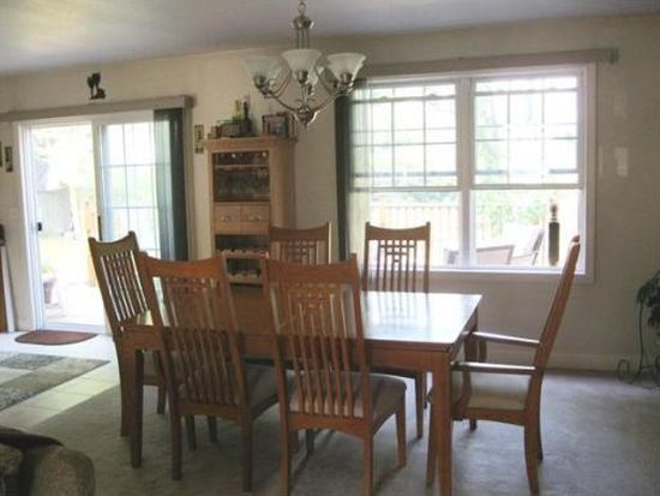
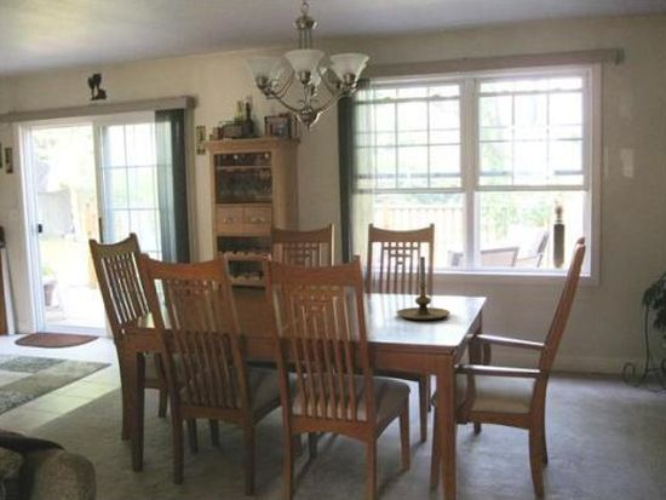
+ candle holder (423, 286)
